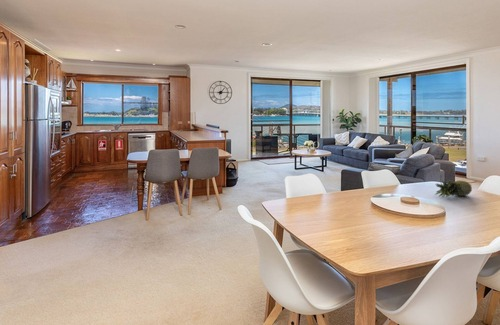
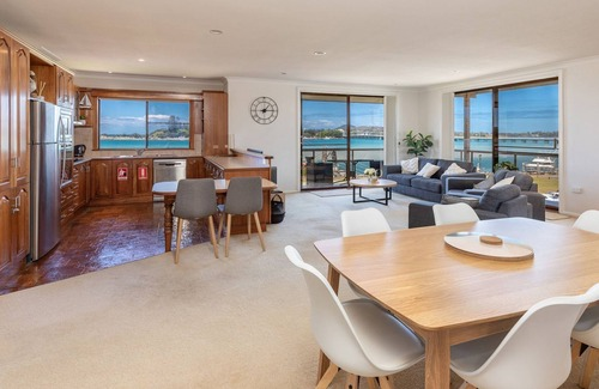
- fruit (452, 188)
